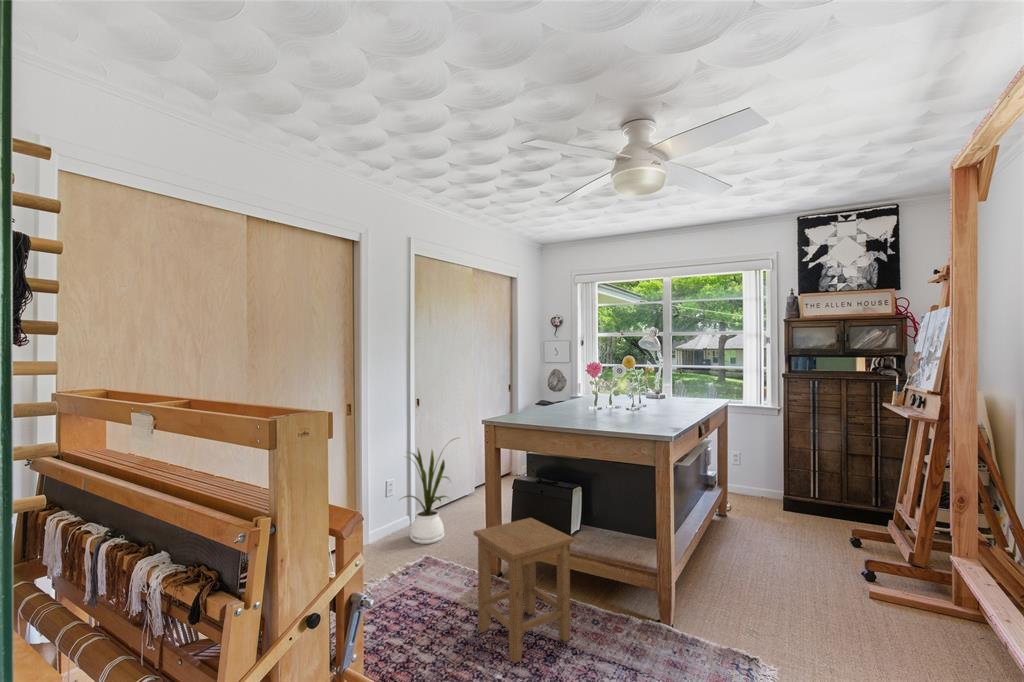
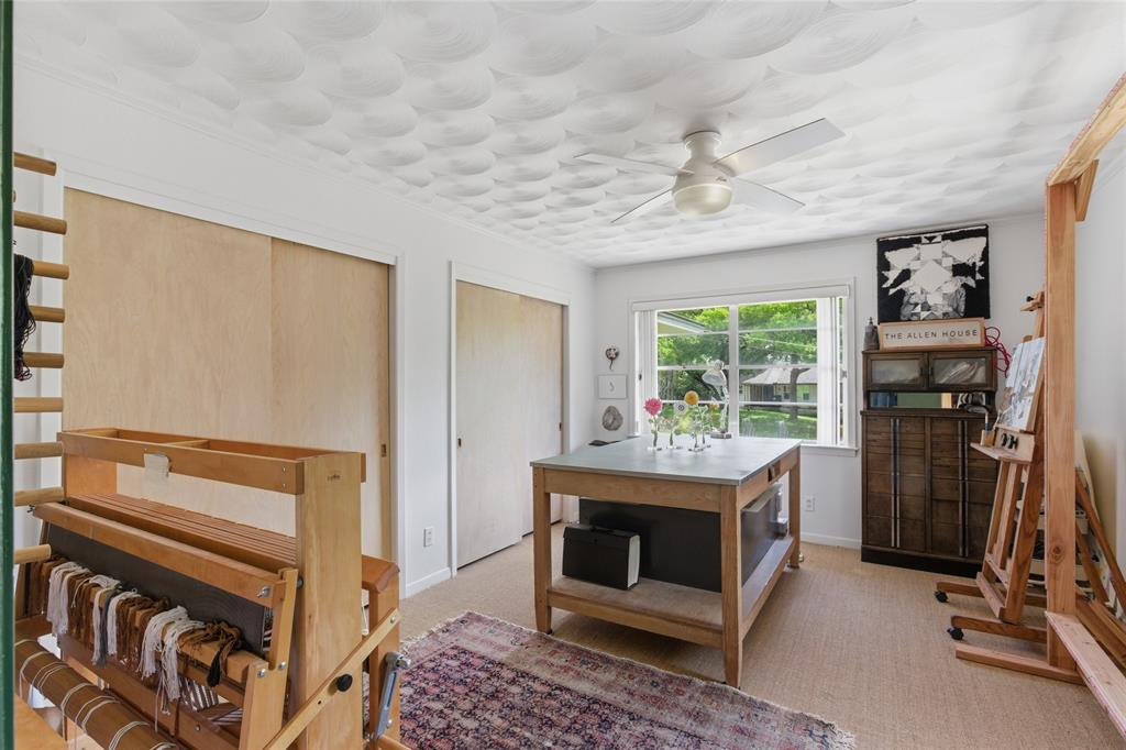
- stool (522, 584)
- house plant (430, 487)
